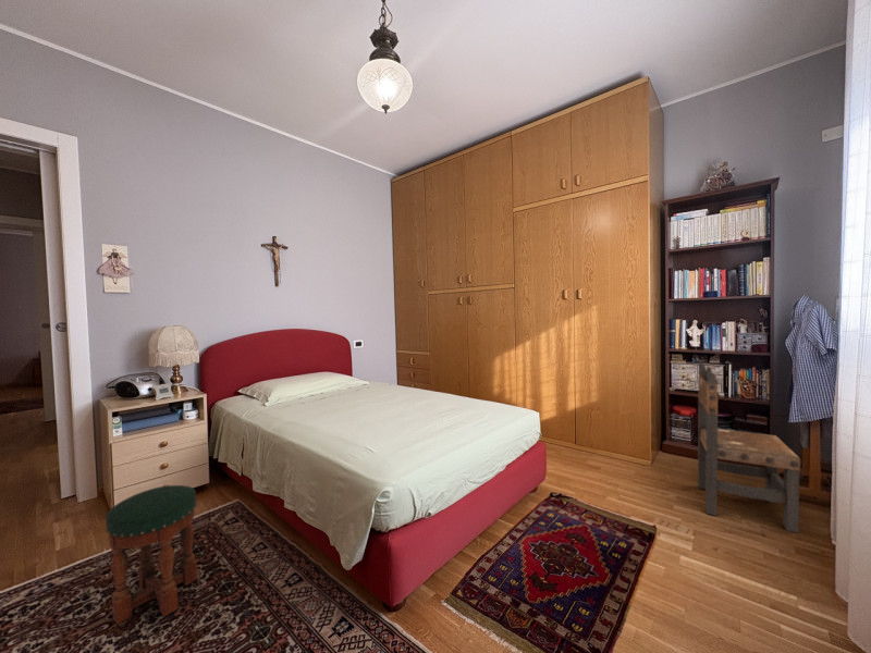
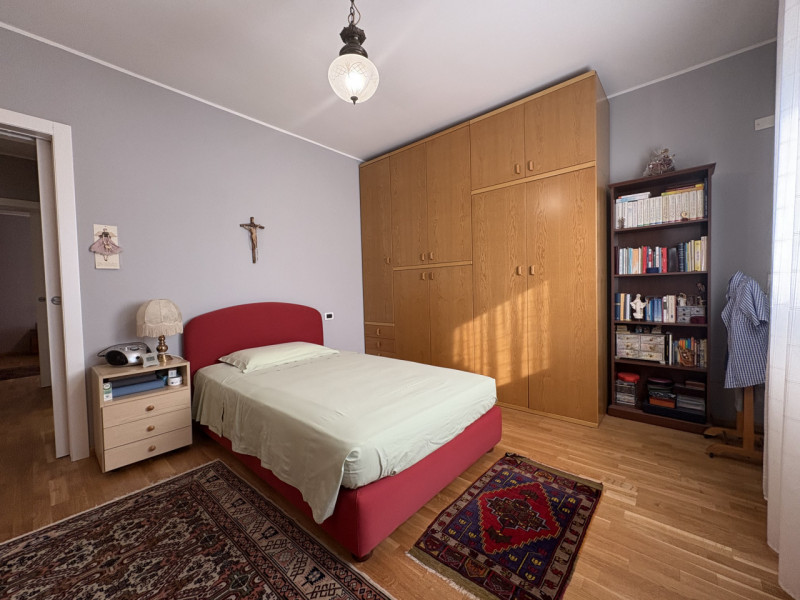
- stool (159, 544)
- wooden chair (743, 435)
